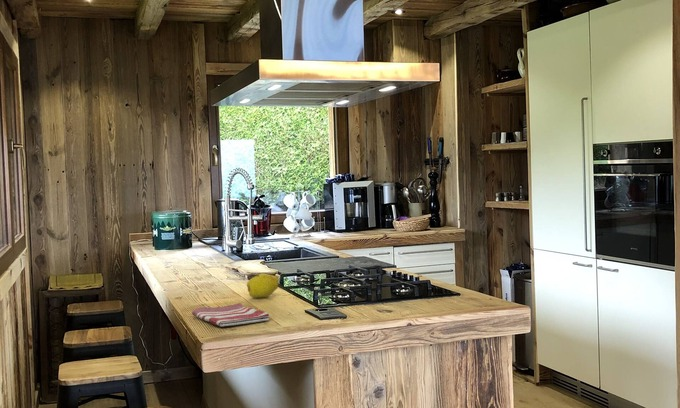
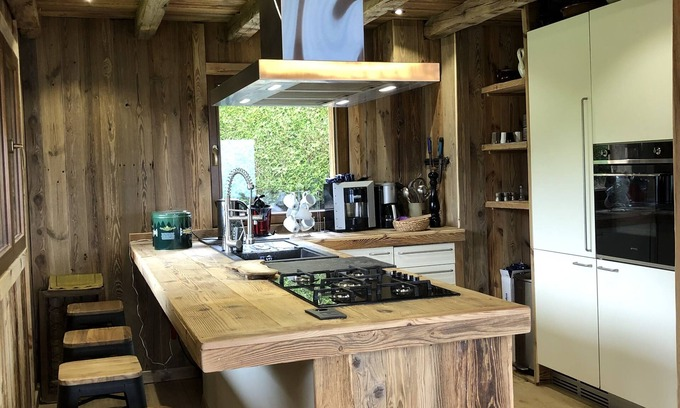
- fruit (263, 285)
- dish towel (230, 314)
